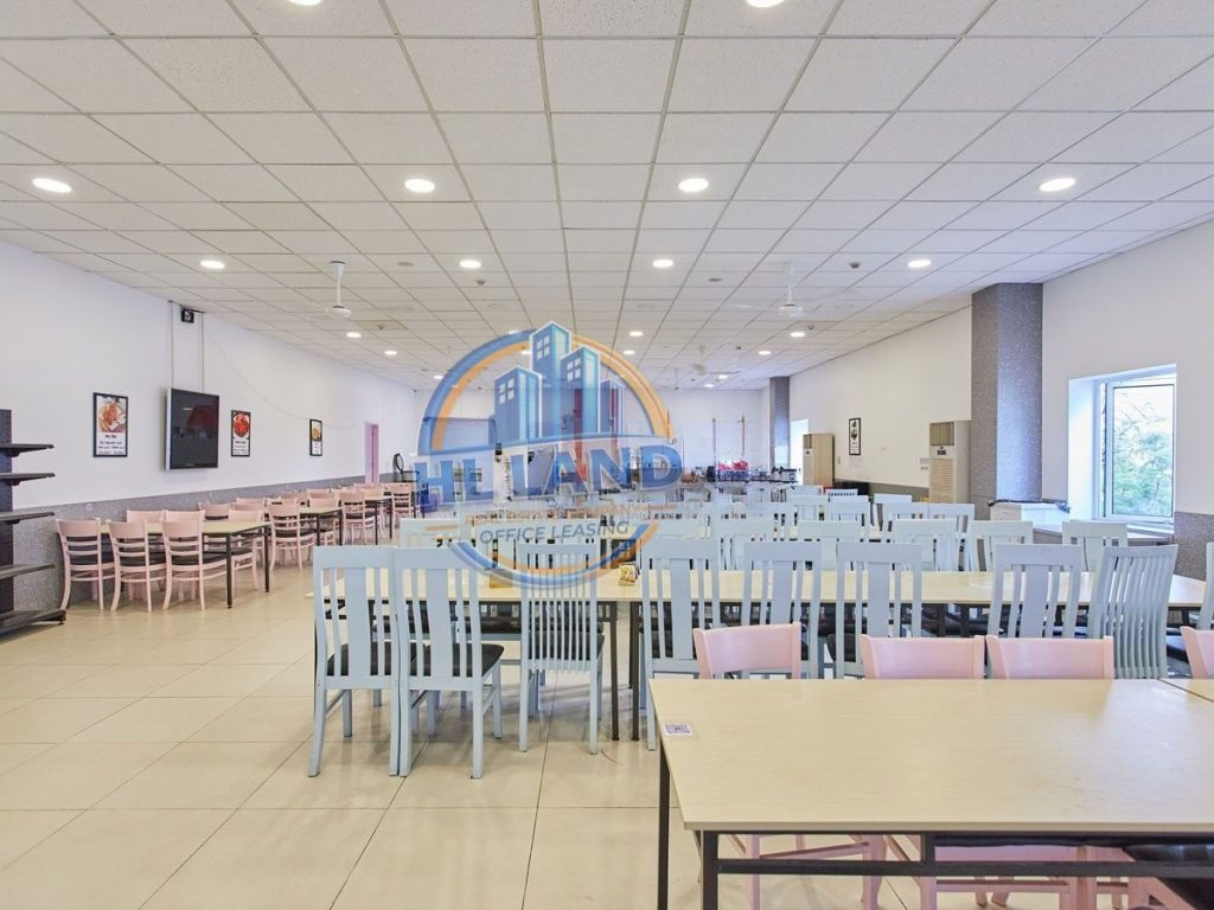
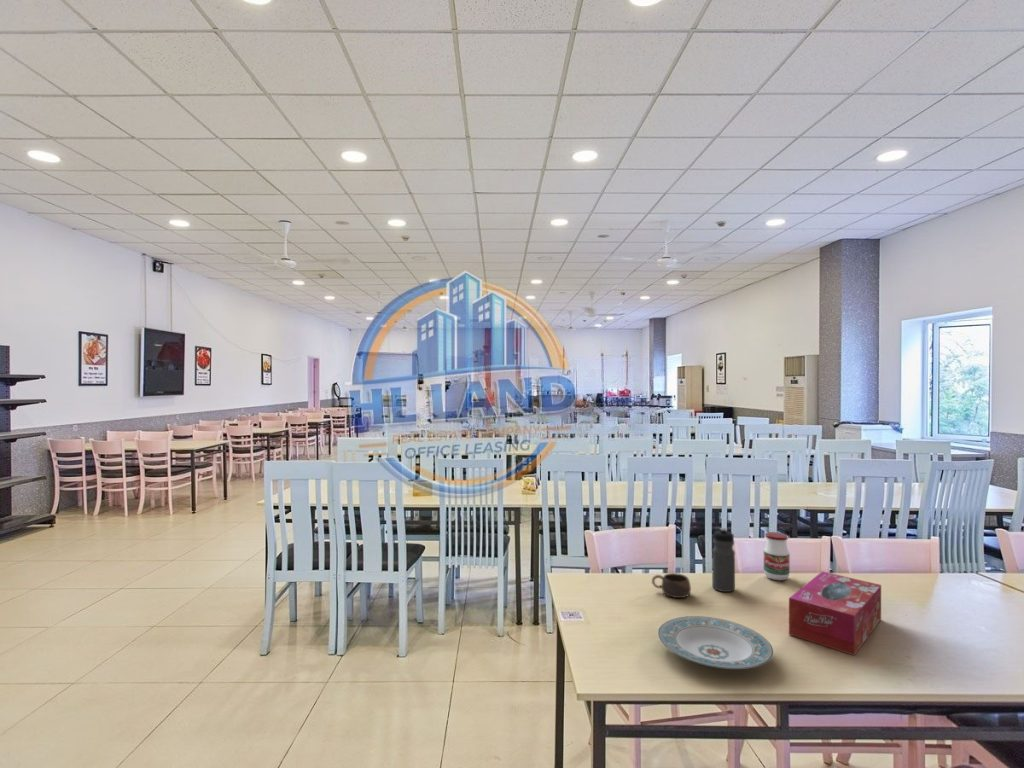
+ cup (671, 584)
+ tissue box (836, 608)
+ plate (713, 646)
+ water bottle (723, 558)
+ jar (776, 556)
